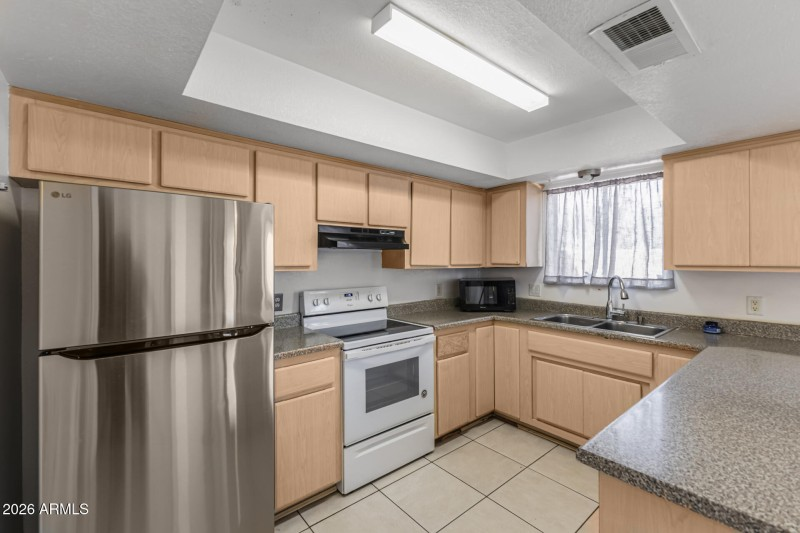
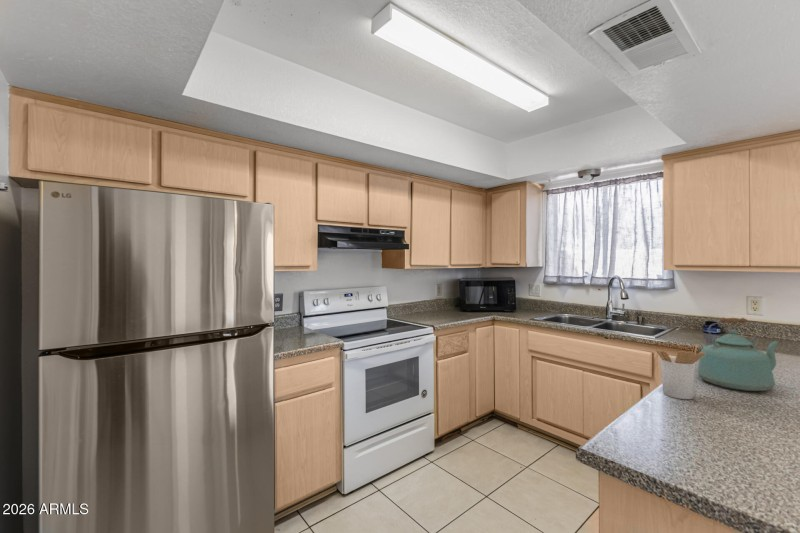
+ kettle (740, 350)
+ utensil holder (682, 371)
